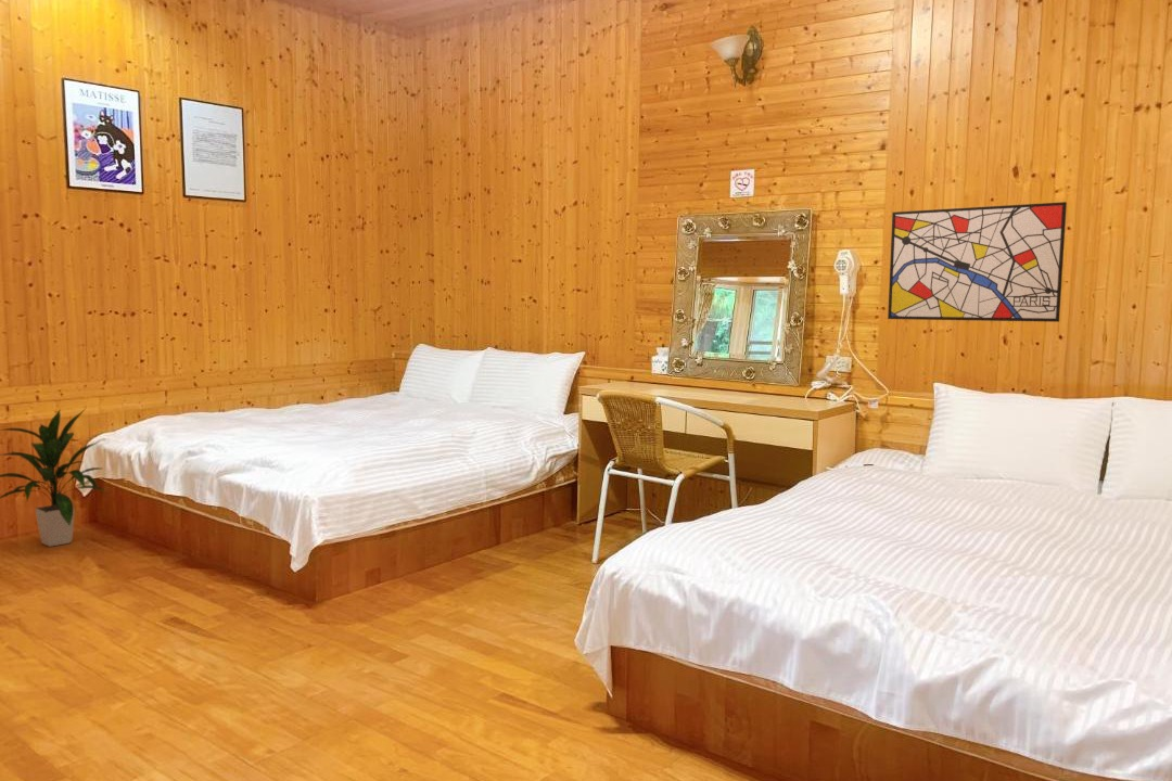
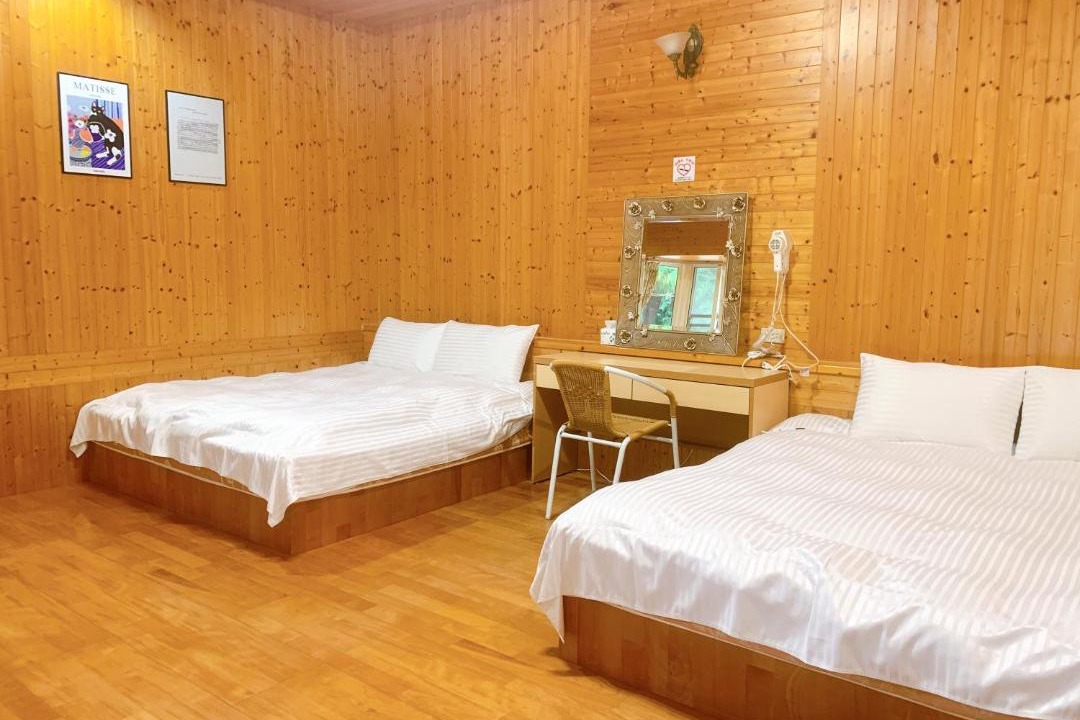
- indoor plant (52, 477)
- wall art (971, 264)
